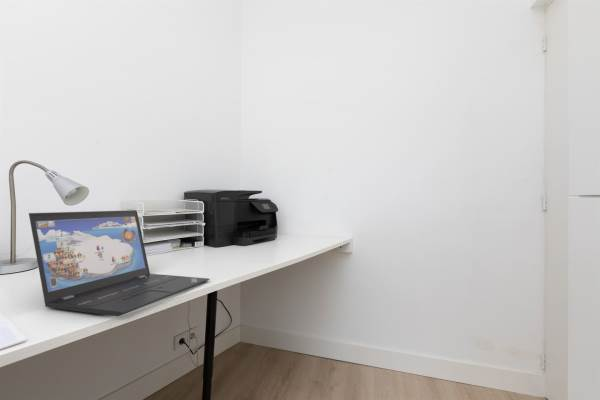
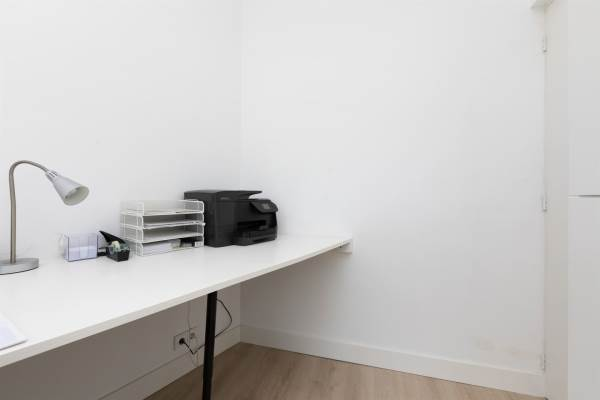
- laptop (130, 252)
